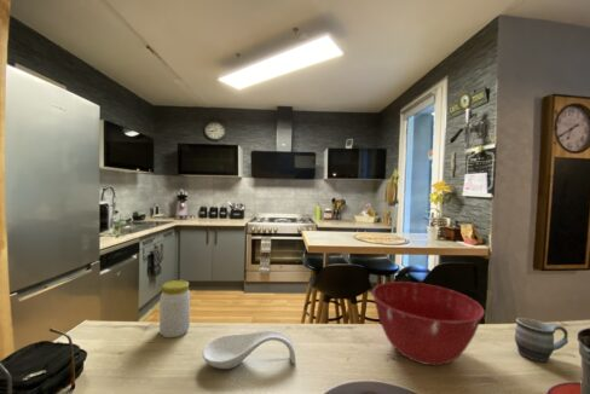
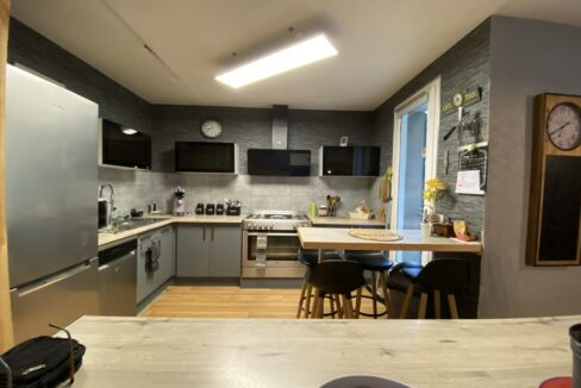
- spoon rest (249, 347)
- mixing bowl (422, 324)
- jar (174, 307)
- mug (539, 338)
